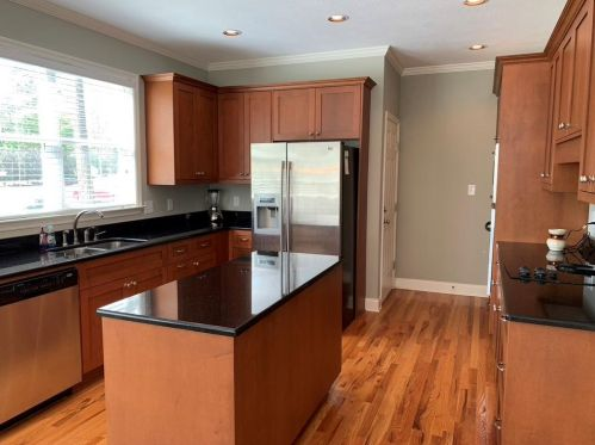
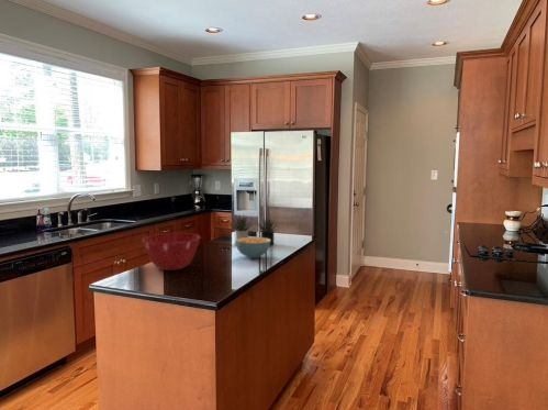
+ succulent plant (257, 224)
+ cereal bowl (253, 248)
+ mixing bowl (171, 252)
